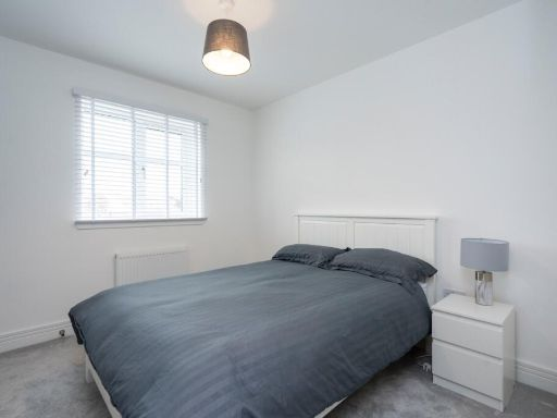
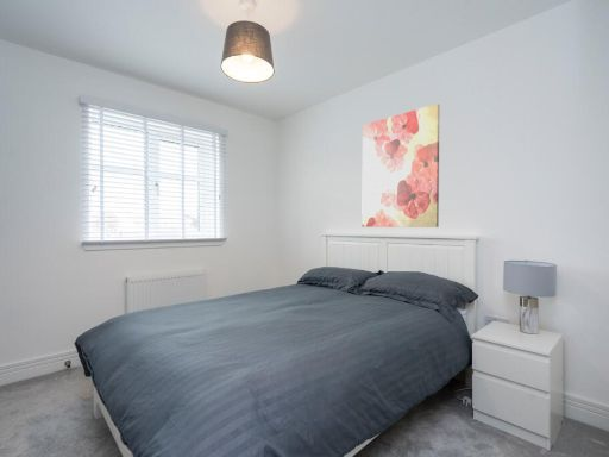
+ wall art (396, 170)
